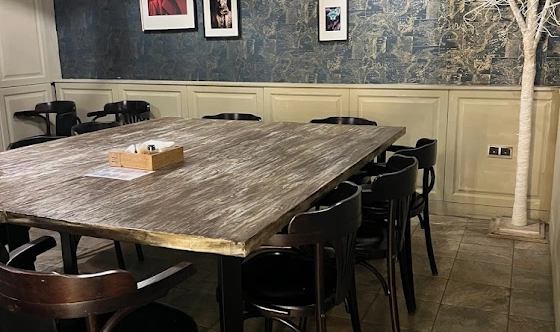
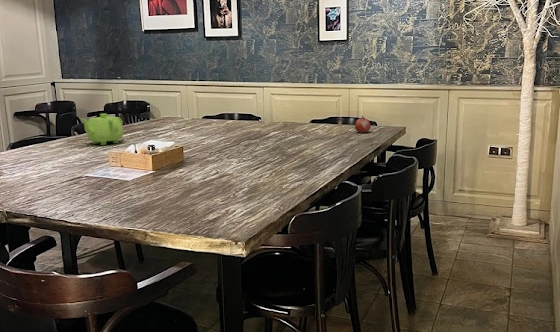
+ teapot (101, 128)
+ fruit (362, 123)
